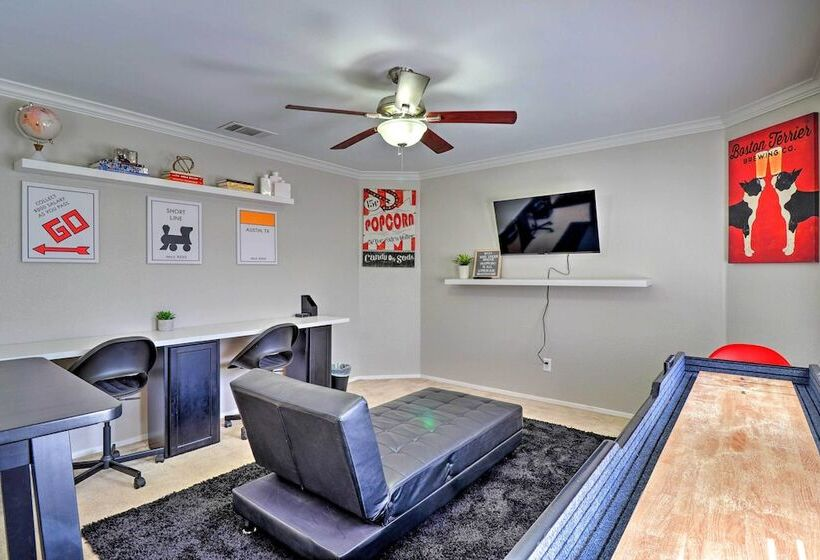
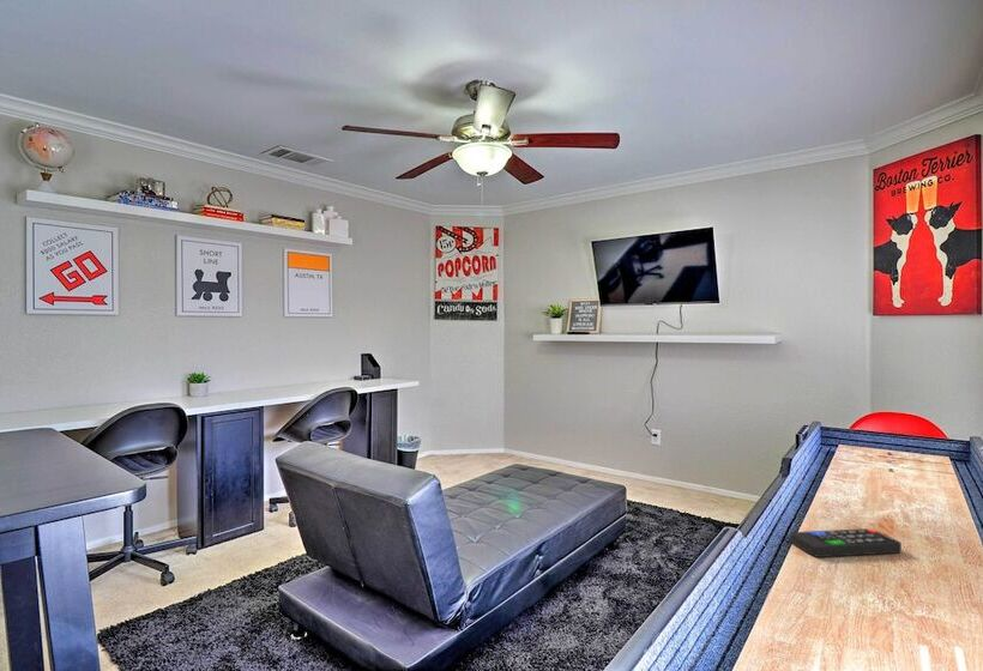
+ remote control (844, 540)
